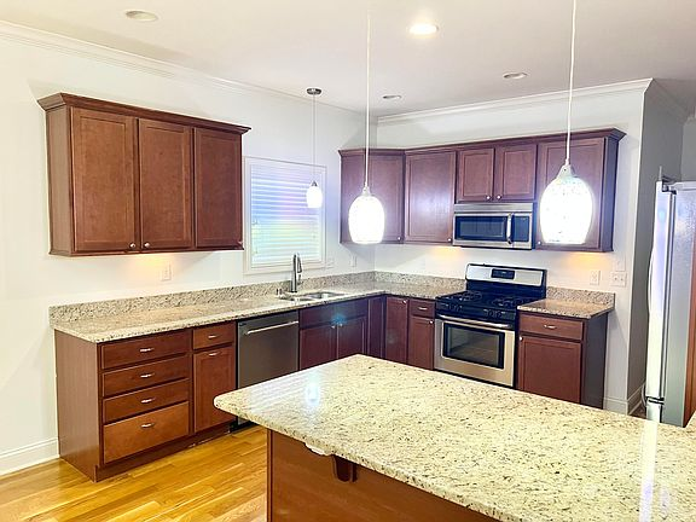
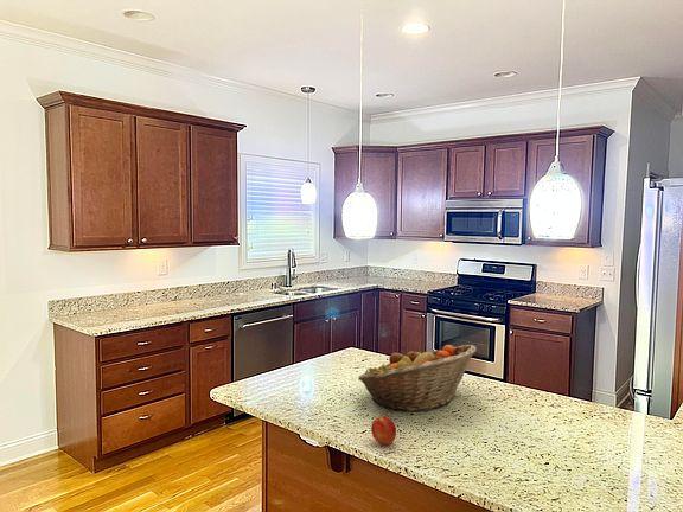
+ fruit basket (417, 371)
+ peach (383, 429)
